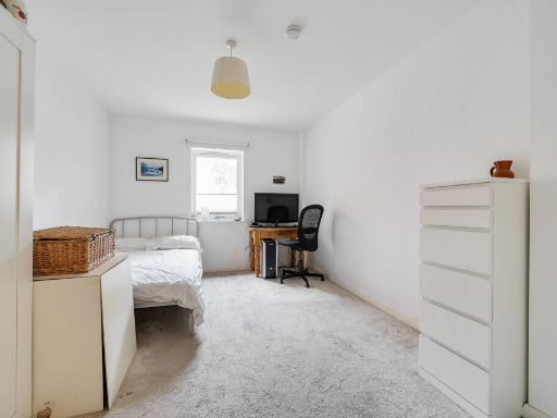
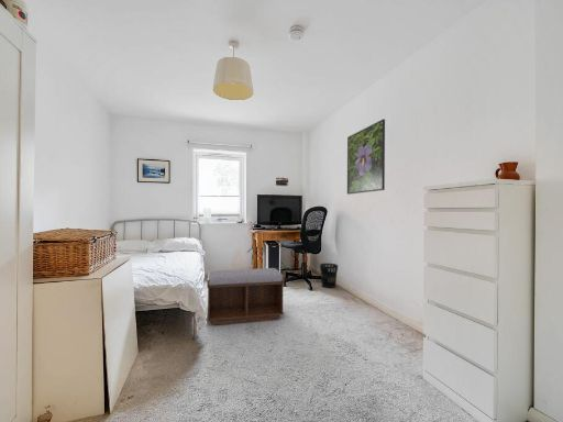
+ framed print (364, 160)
+ bench (244, 293)
+ wastebasket (329, 275)
